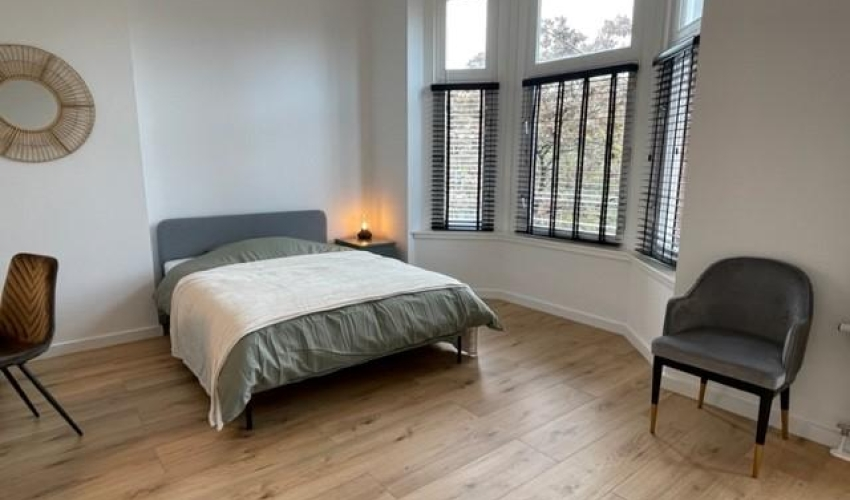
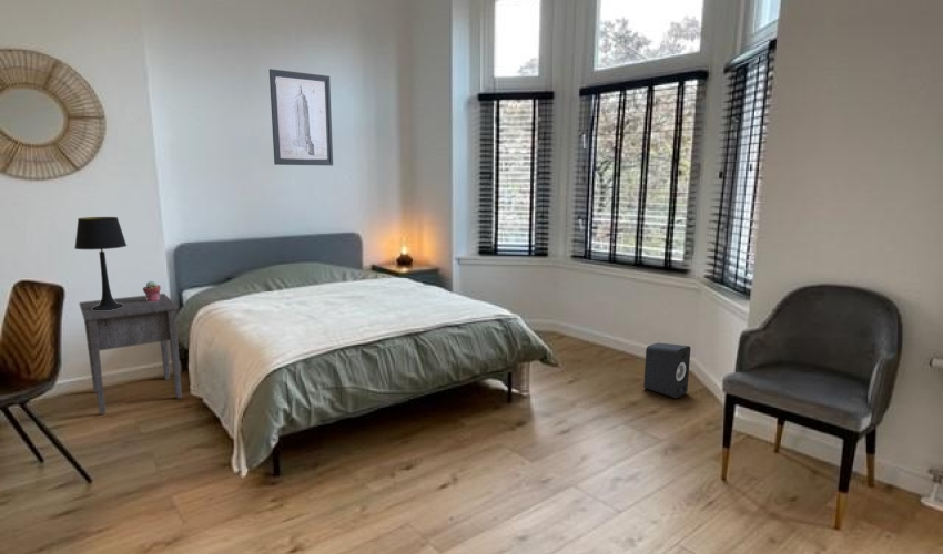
+ speaker (667, 368)
+ wall art (302, 119)
+ table lamp (102, 263)
+ potted succulent (152, 290)
+ nightstand (132, 345)
